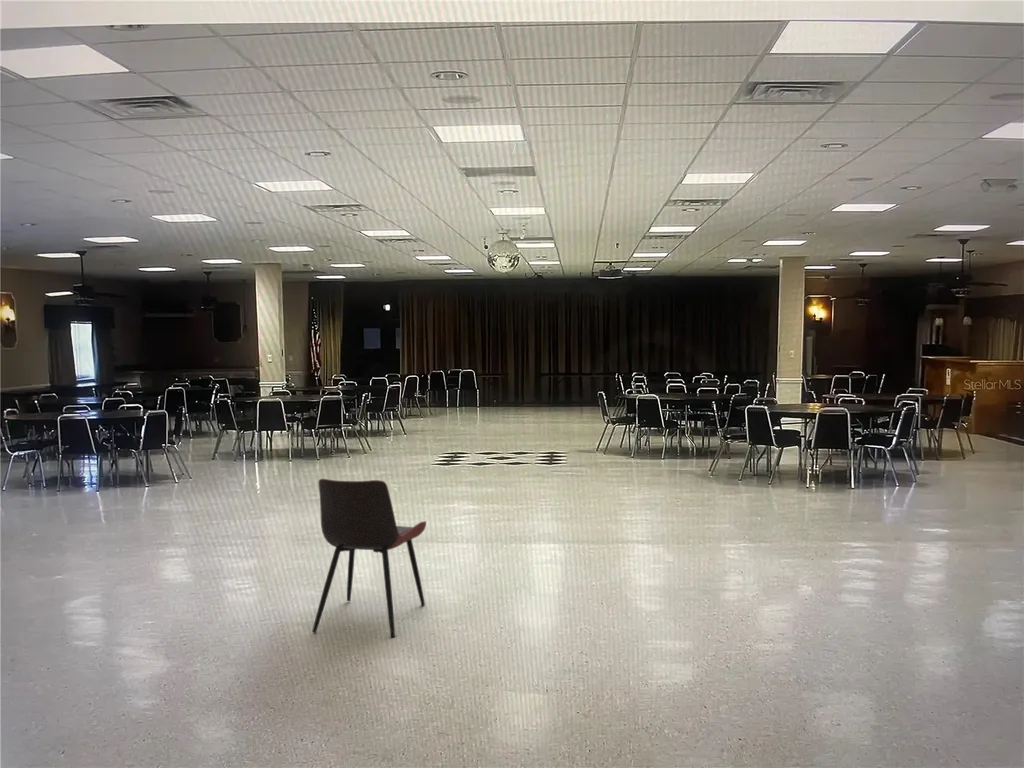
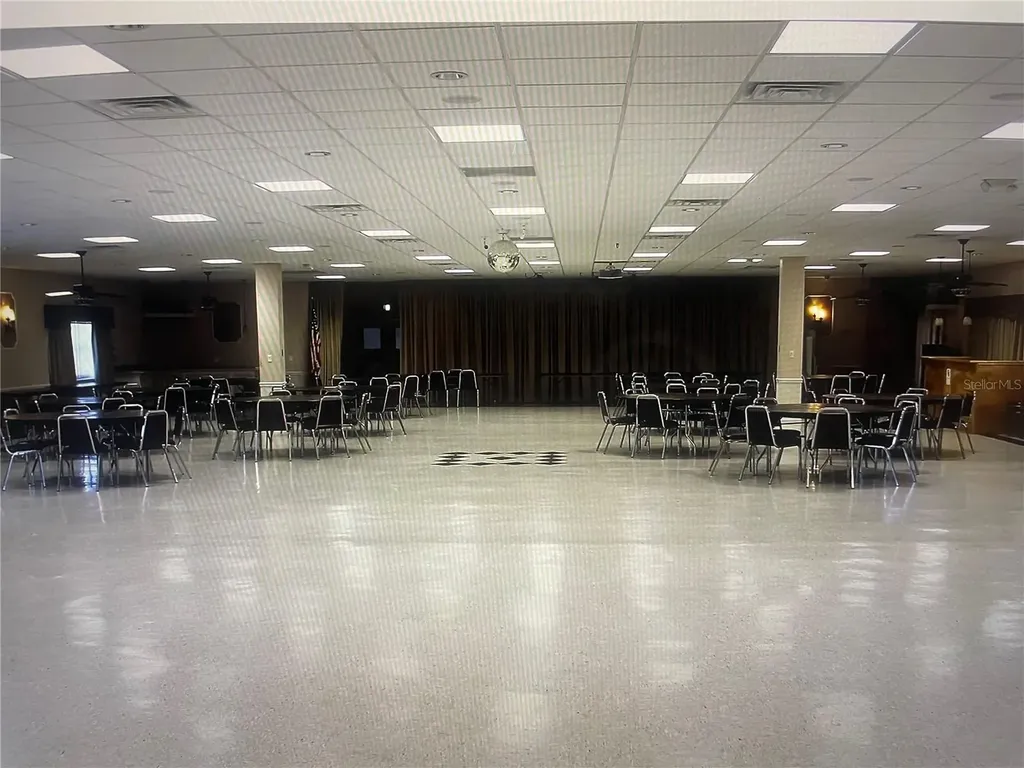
- dining chair (368, 544)
